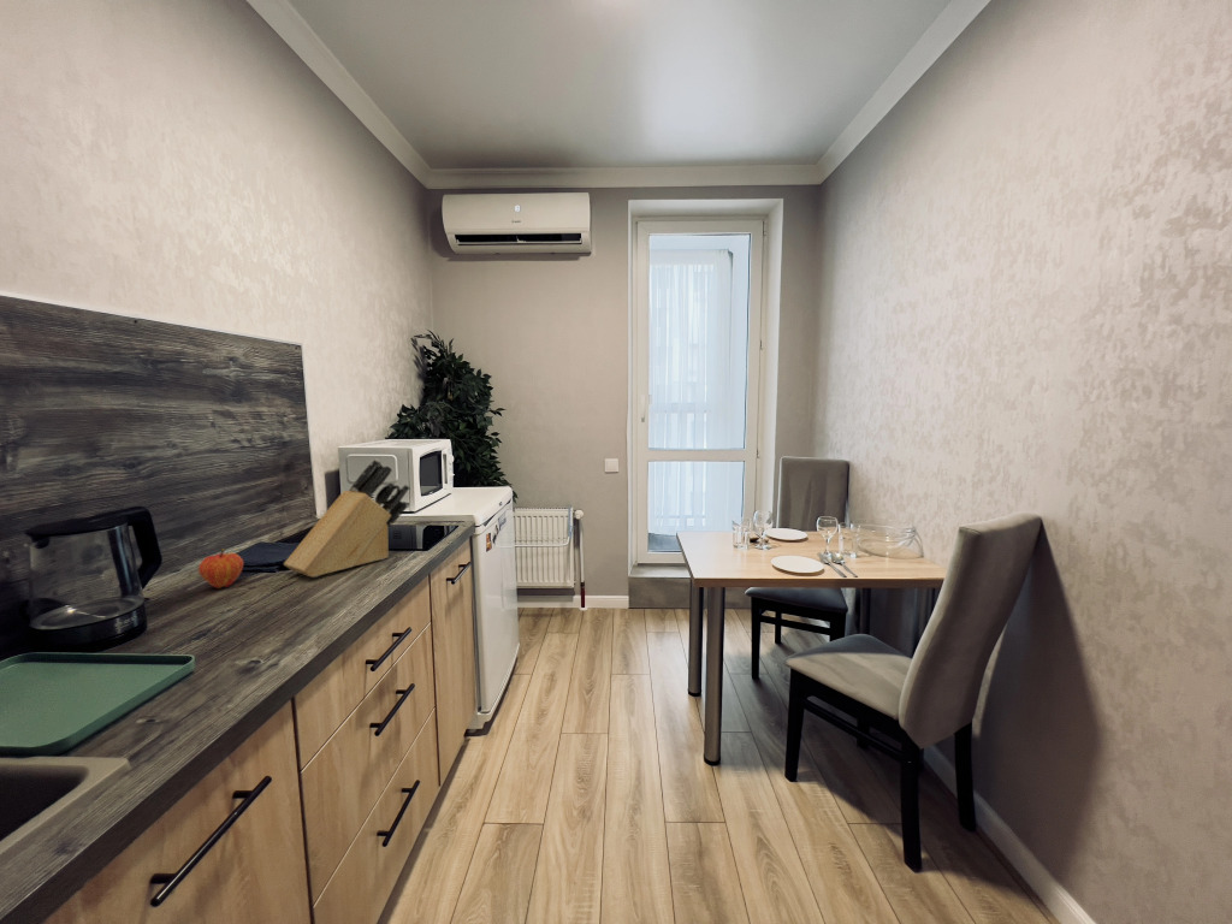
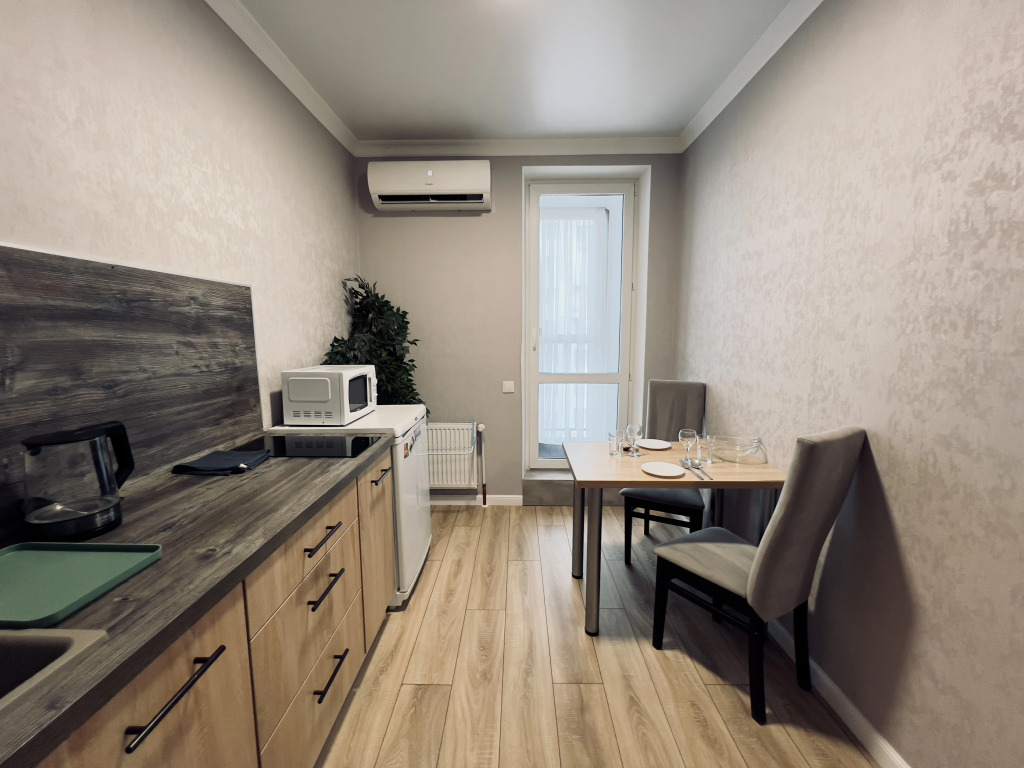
- fruit (221, 568)
- knife block (351, 513)
